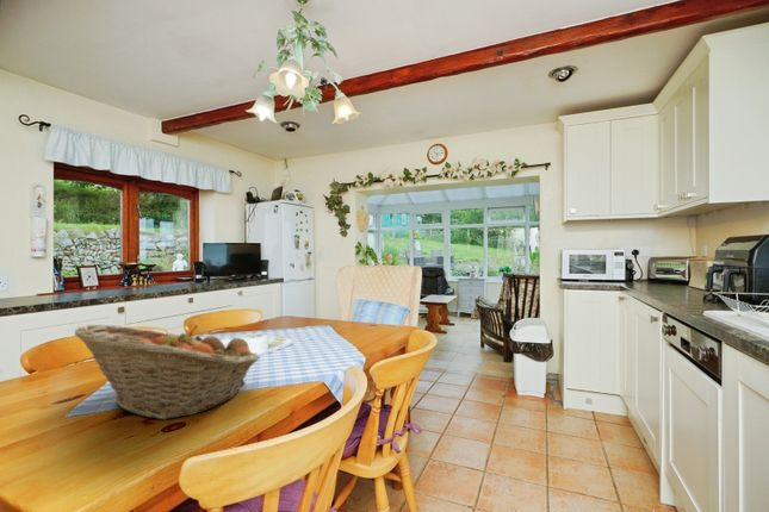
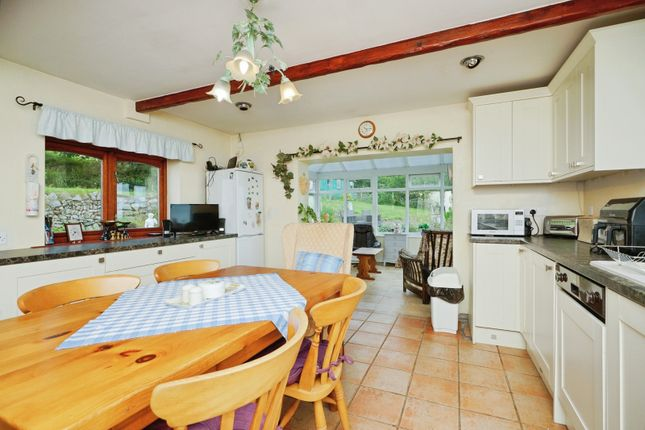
- fruit basket (173, 357)
